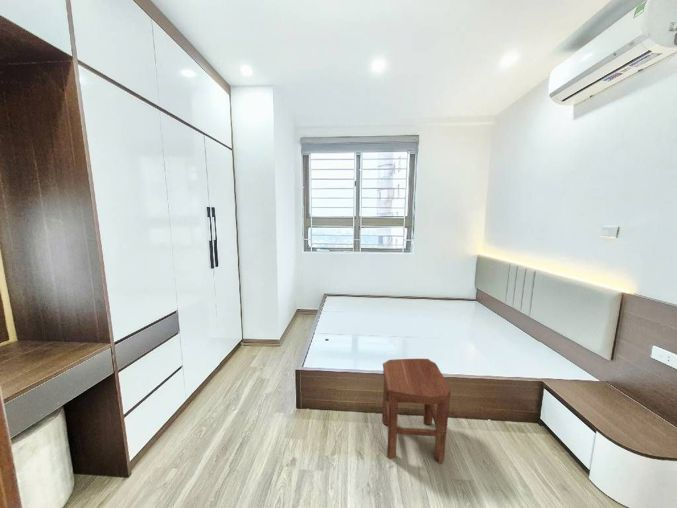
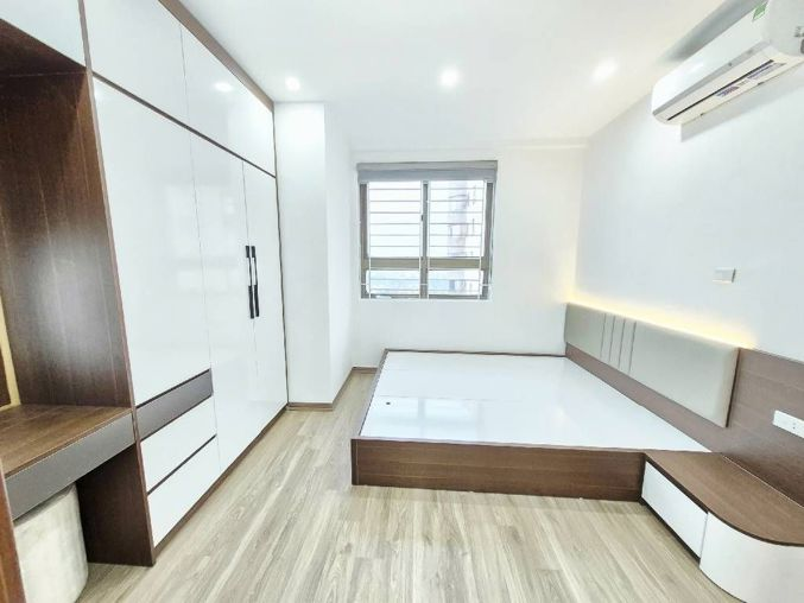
- stool (412, 402)
